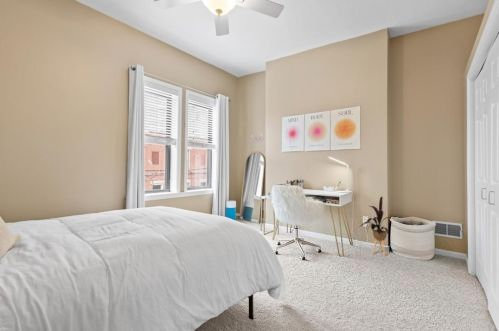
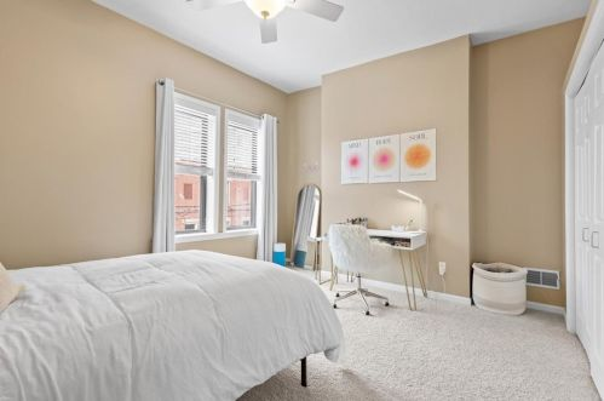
- house plant (376, 224)
